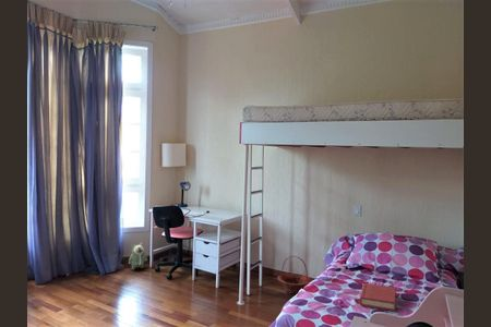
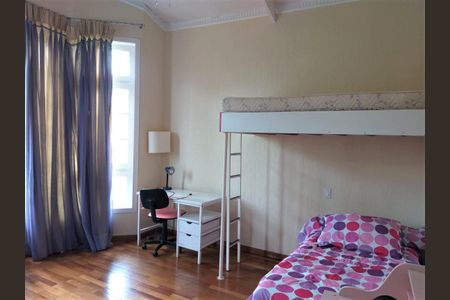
- basket (294, 274)
- hardback book (378, 295)
- plush toy (137, 255)
